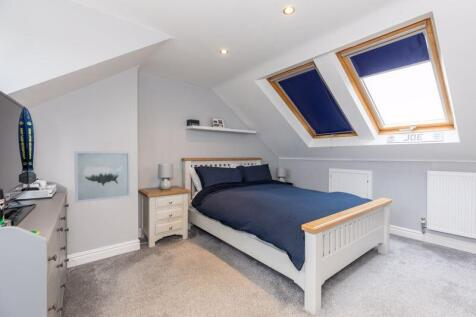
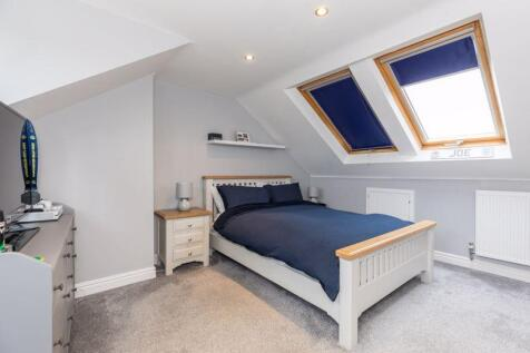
- wall art (104, 175)
